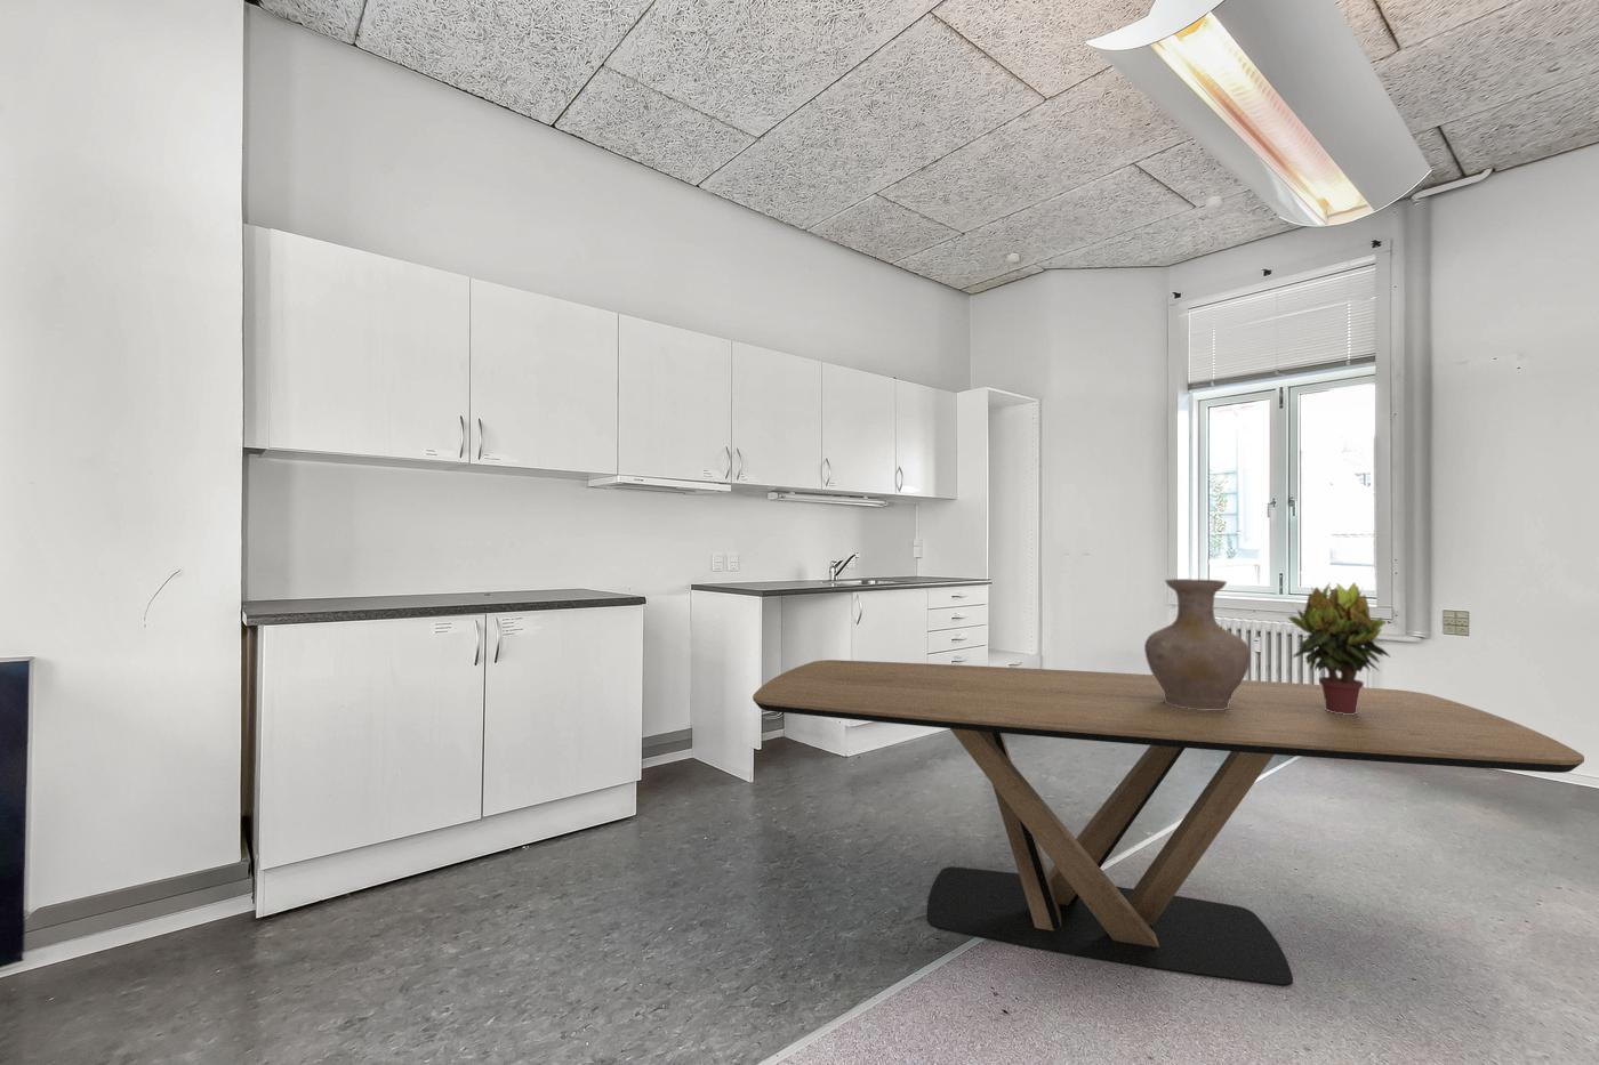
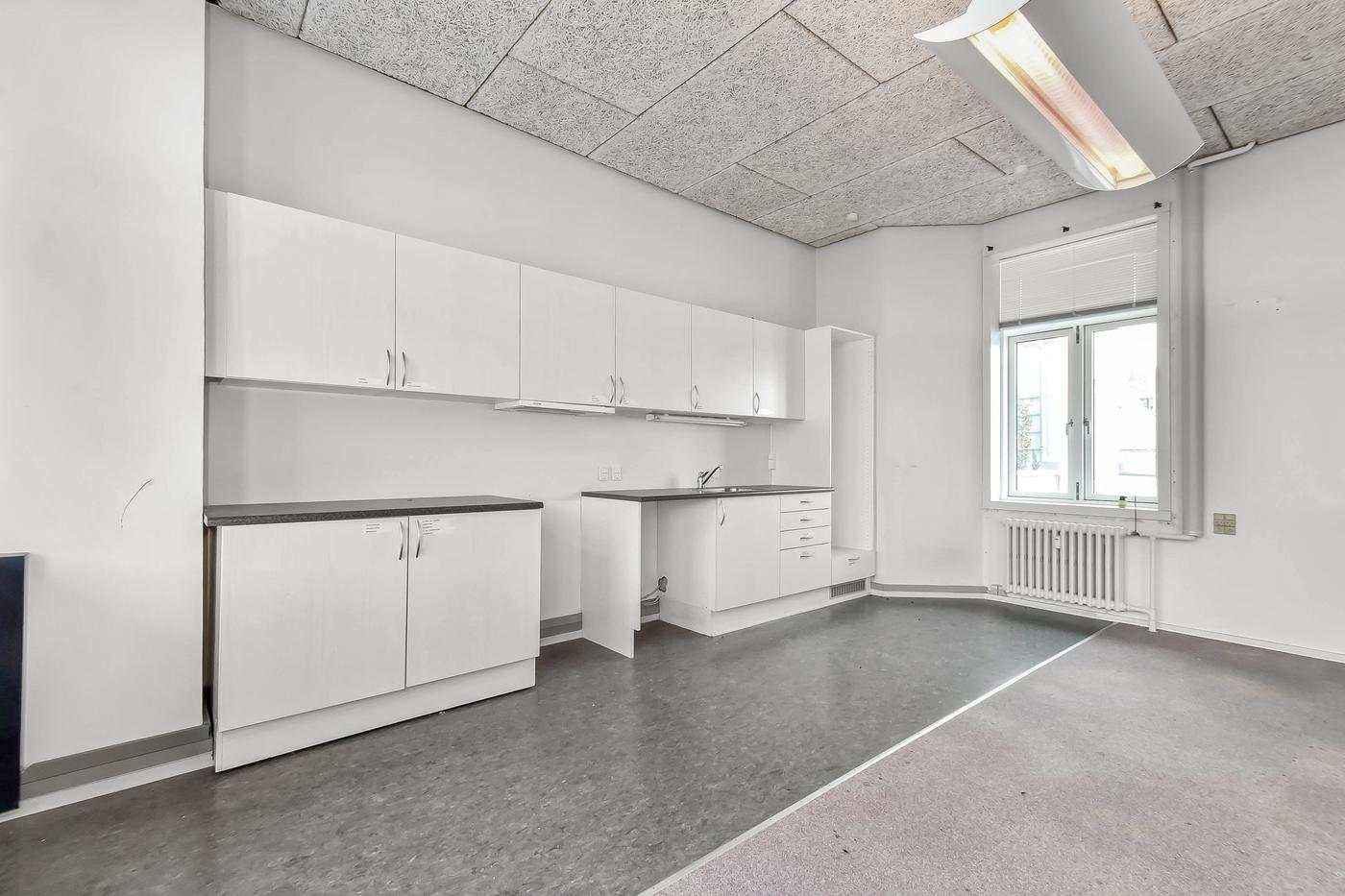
- dining table (1097, 811)
- potted plant (1342, 645)
- vase (1196, 641)
